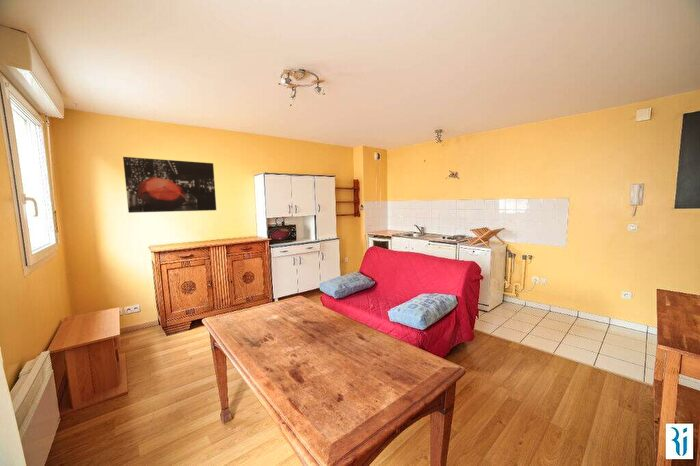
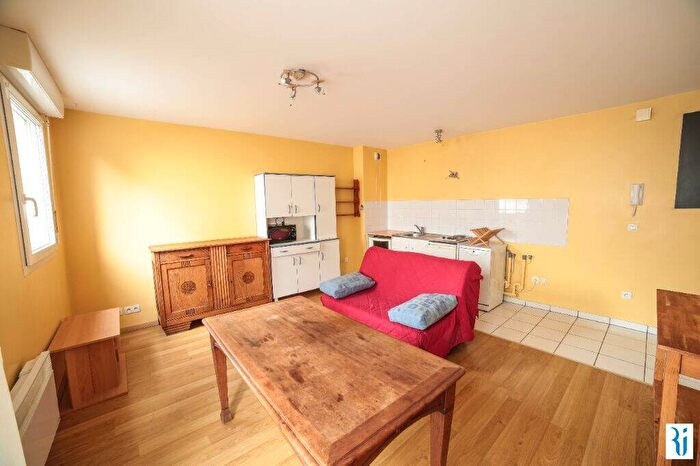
- wall art (173, 186)
